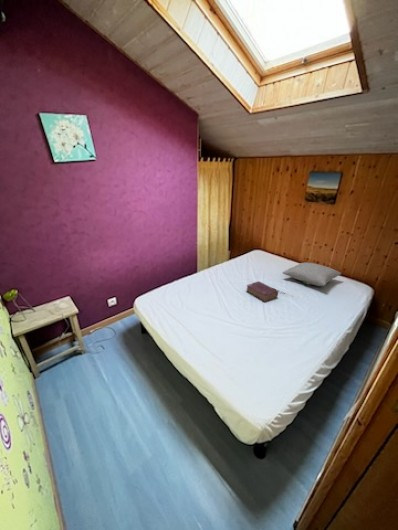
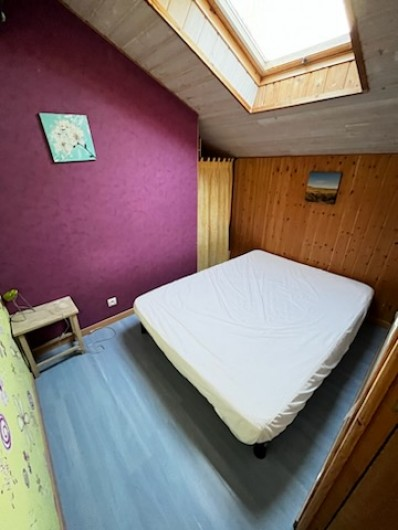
- book (261, 290)
- pillow (311, 272)
